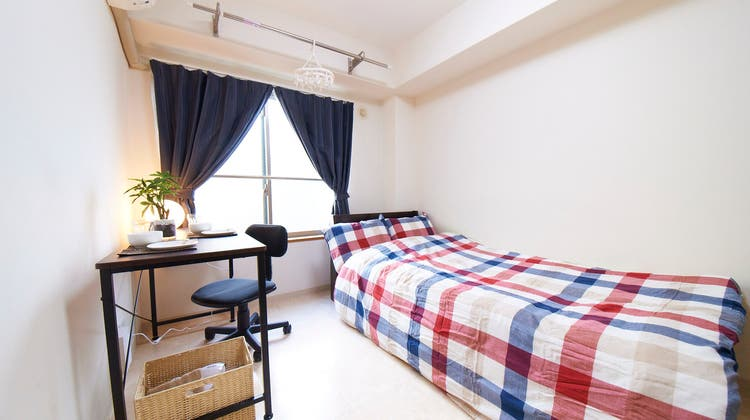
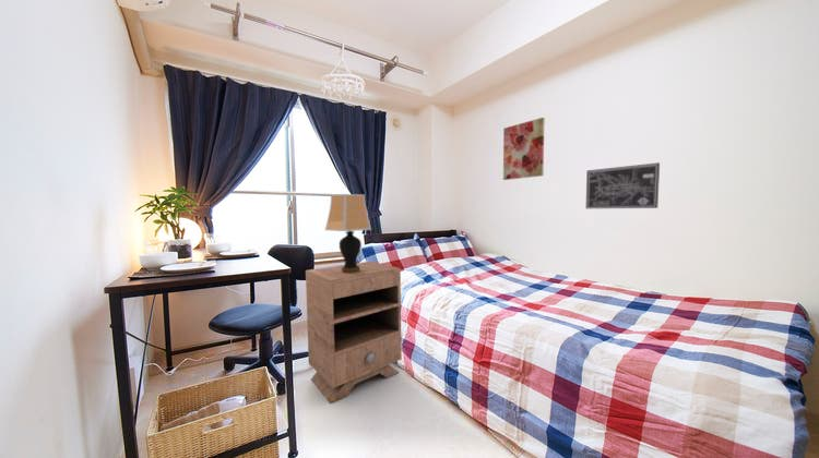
+ wall art (522, 150)
+ nightstand (355, 323)
+ wall art (619, 188)
+ table lamp (352, 232)
